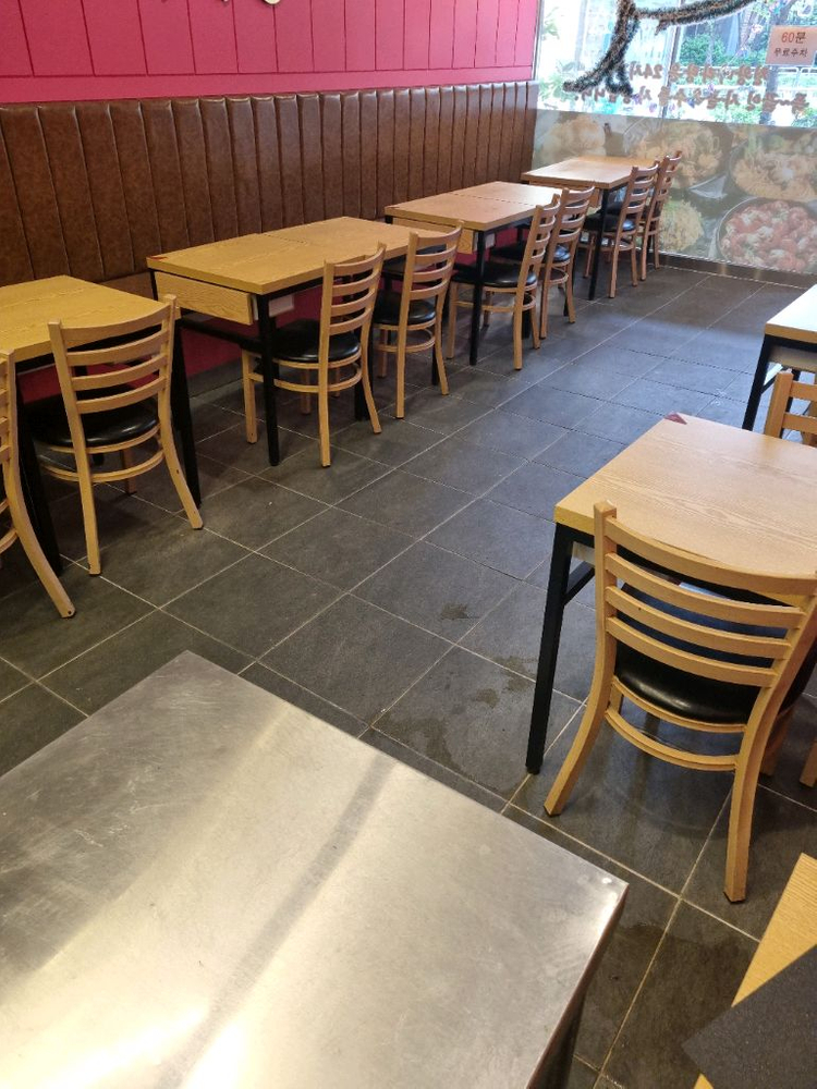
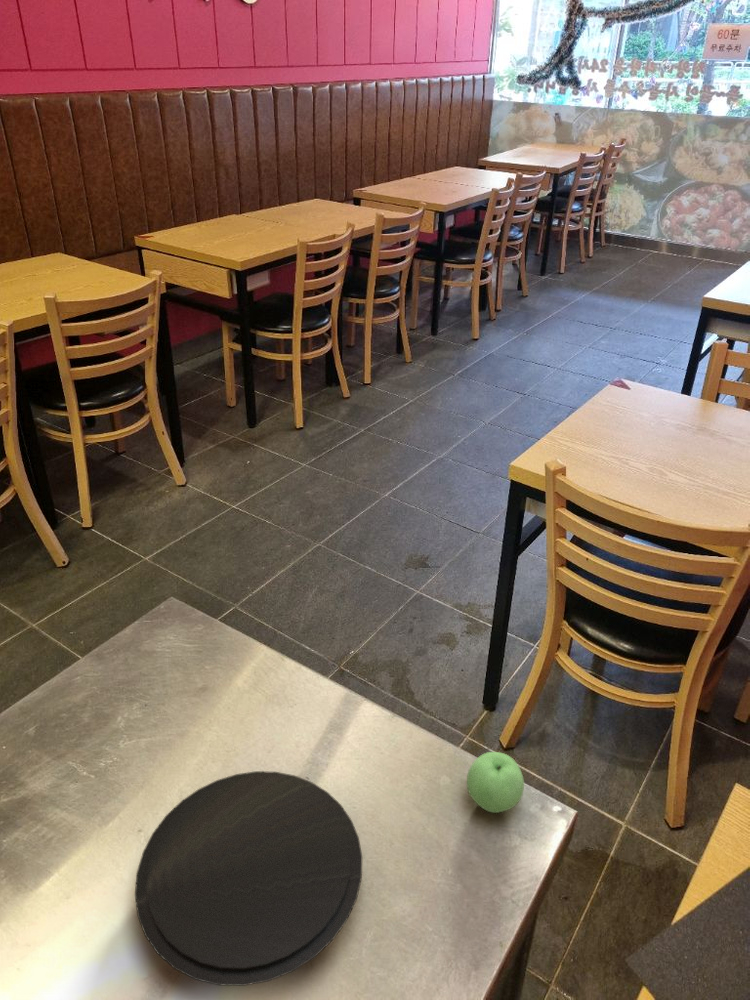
+ plate (251, 873)
+ apple (495, 781)
